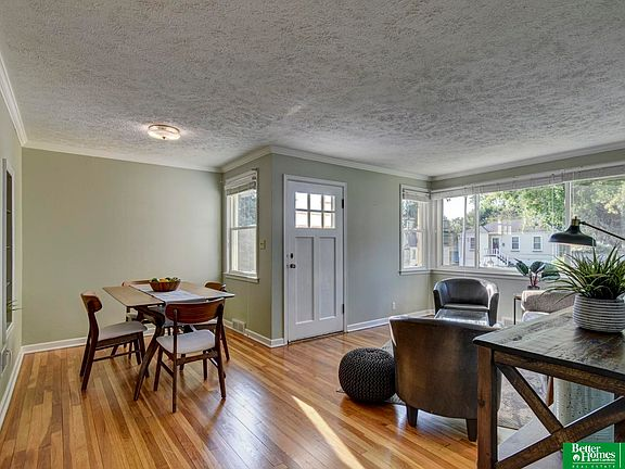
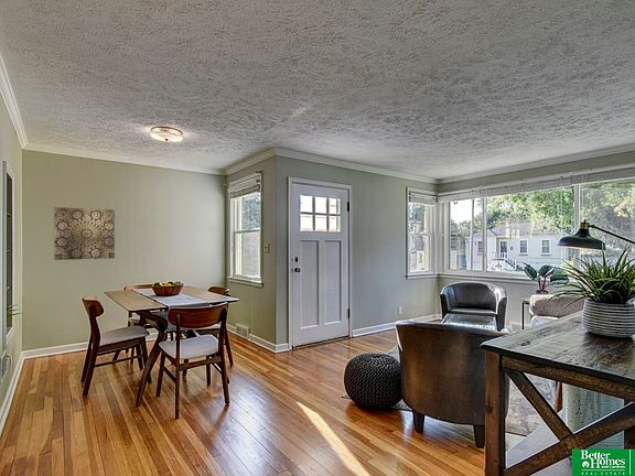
+ wall art (85, 234)
